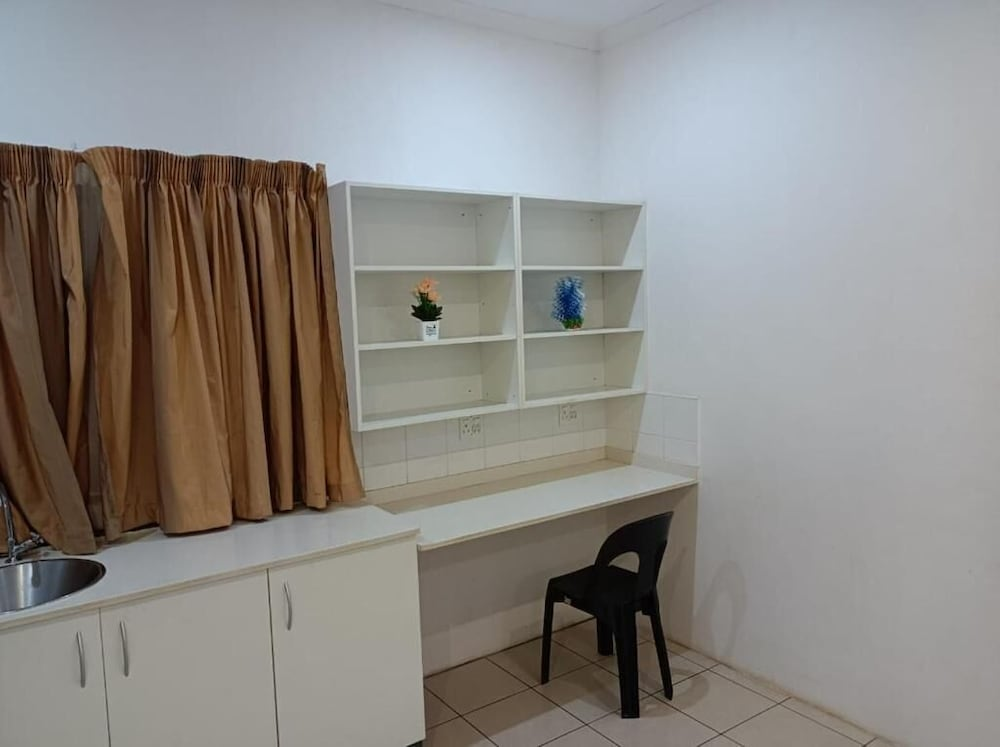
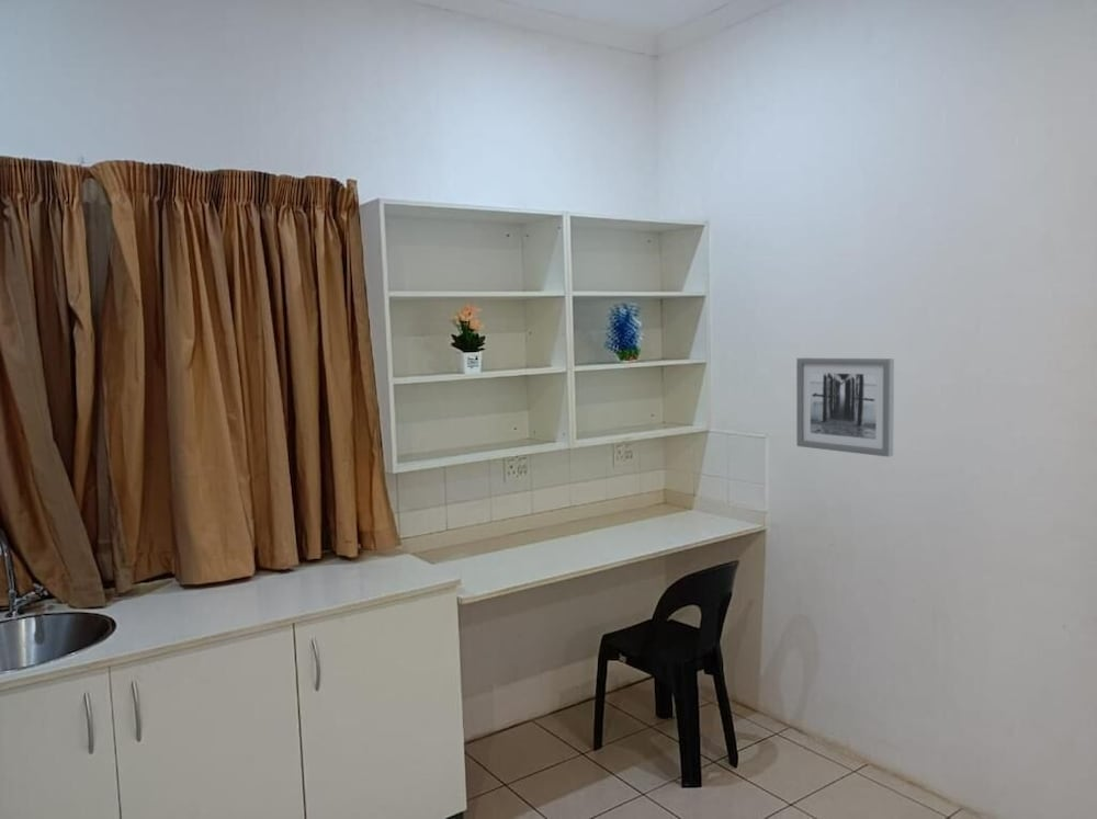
+ wall art (842, 405)
